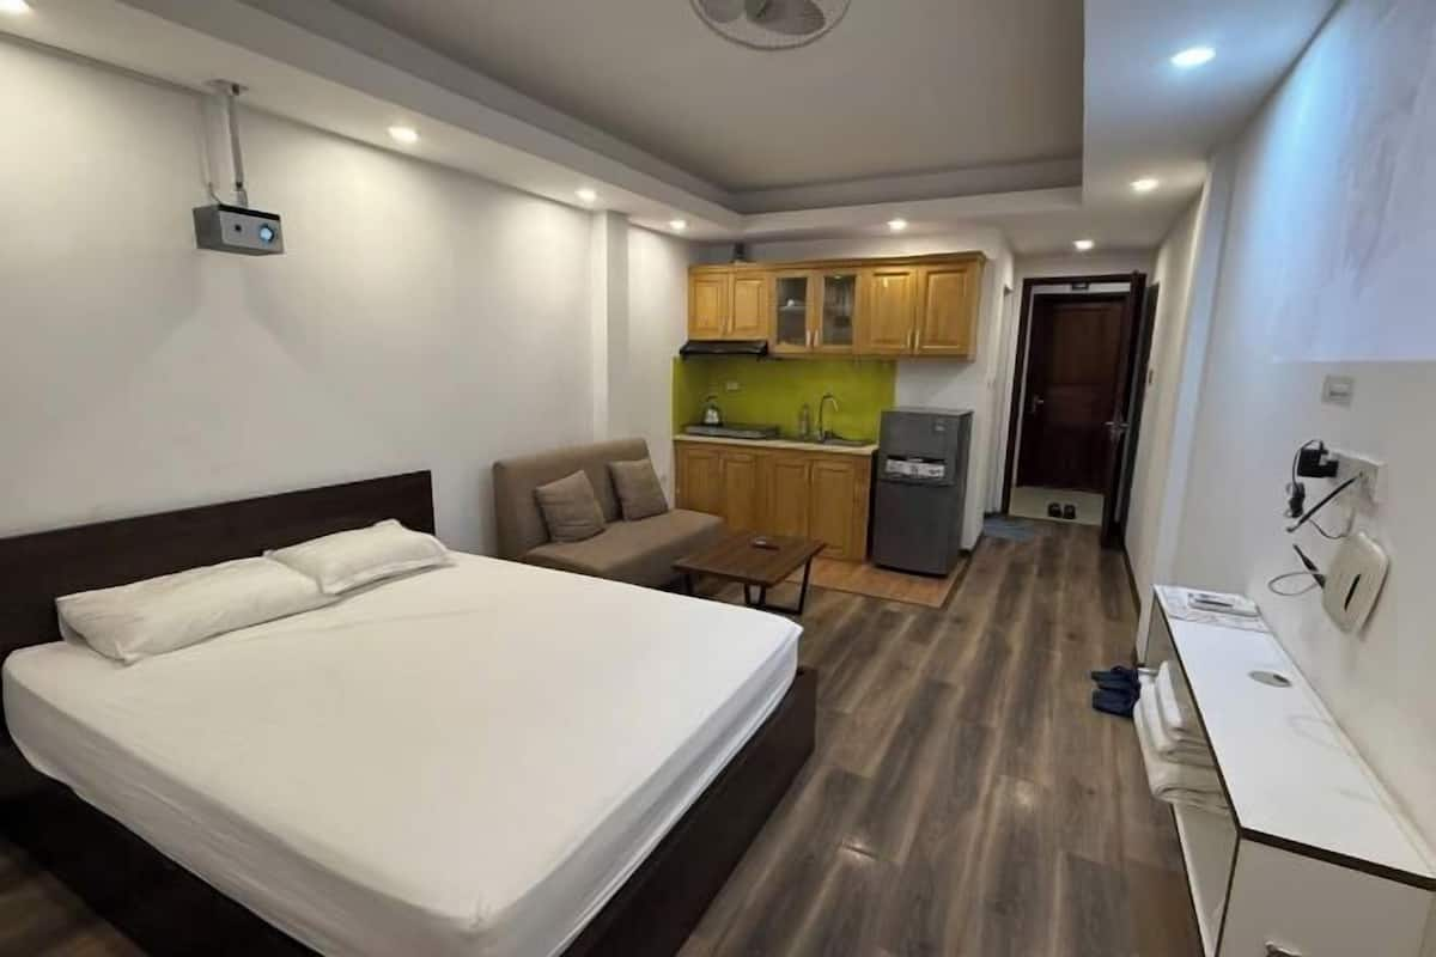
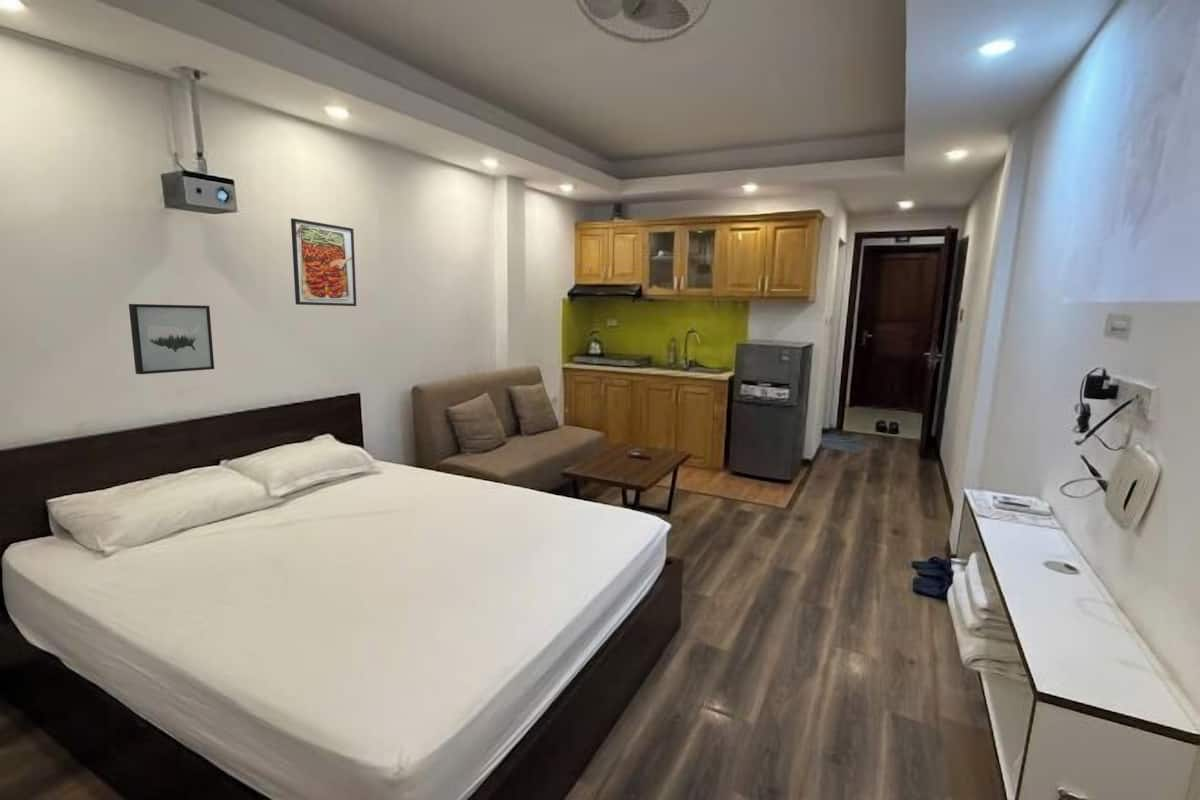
+ wall art (174, 338)
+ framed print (325, 265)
